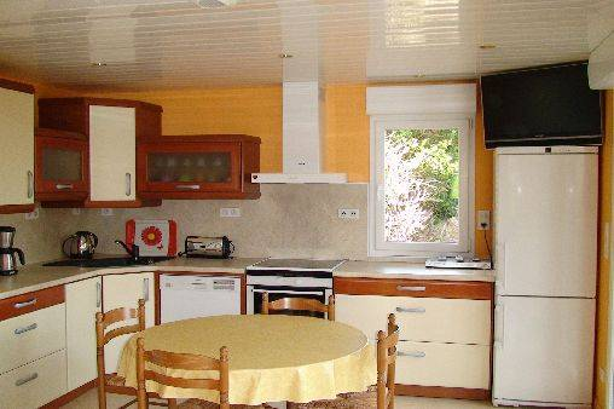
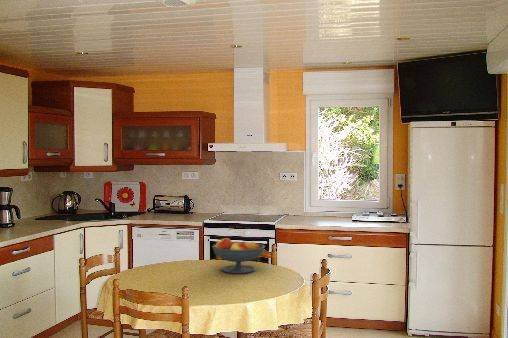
+ fruit bowl (238, 253)
